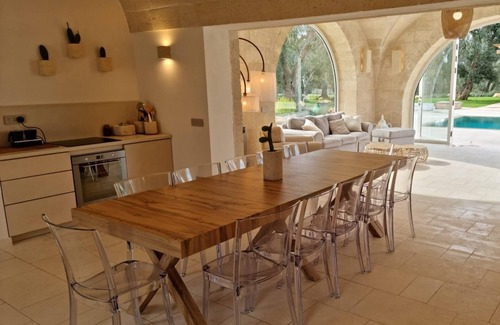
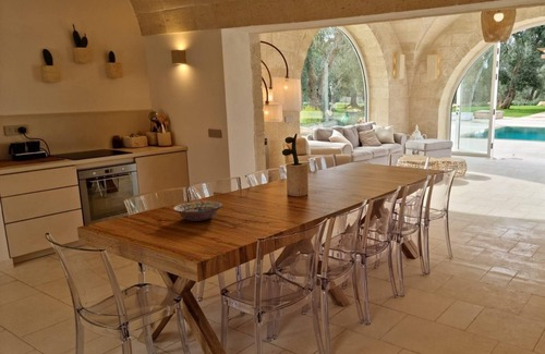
+ decorative bowl (198, 211)
